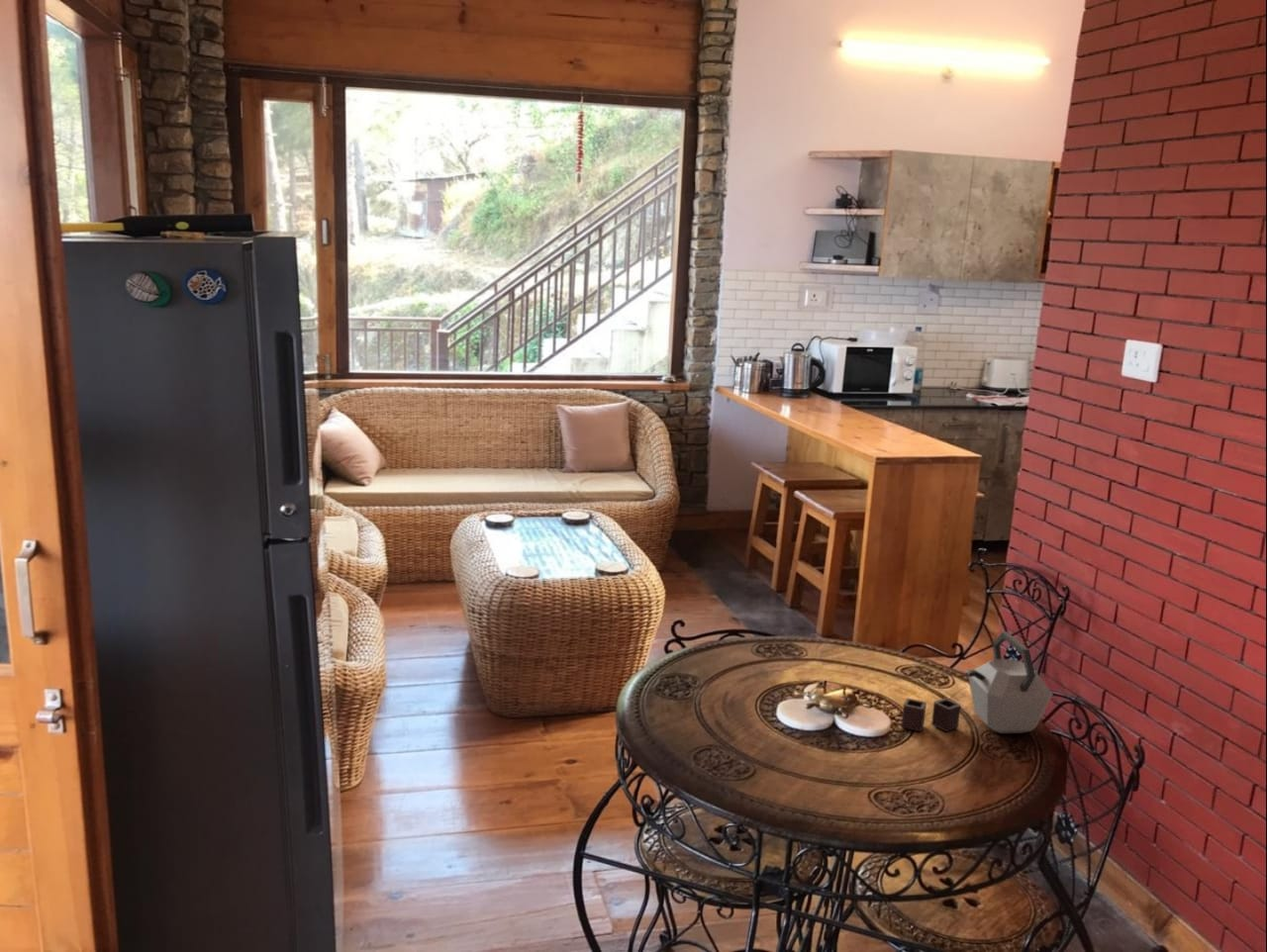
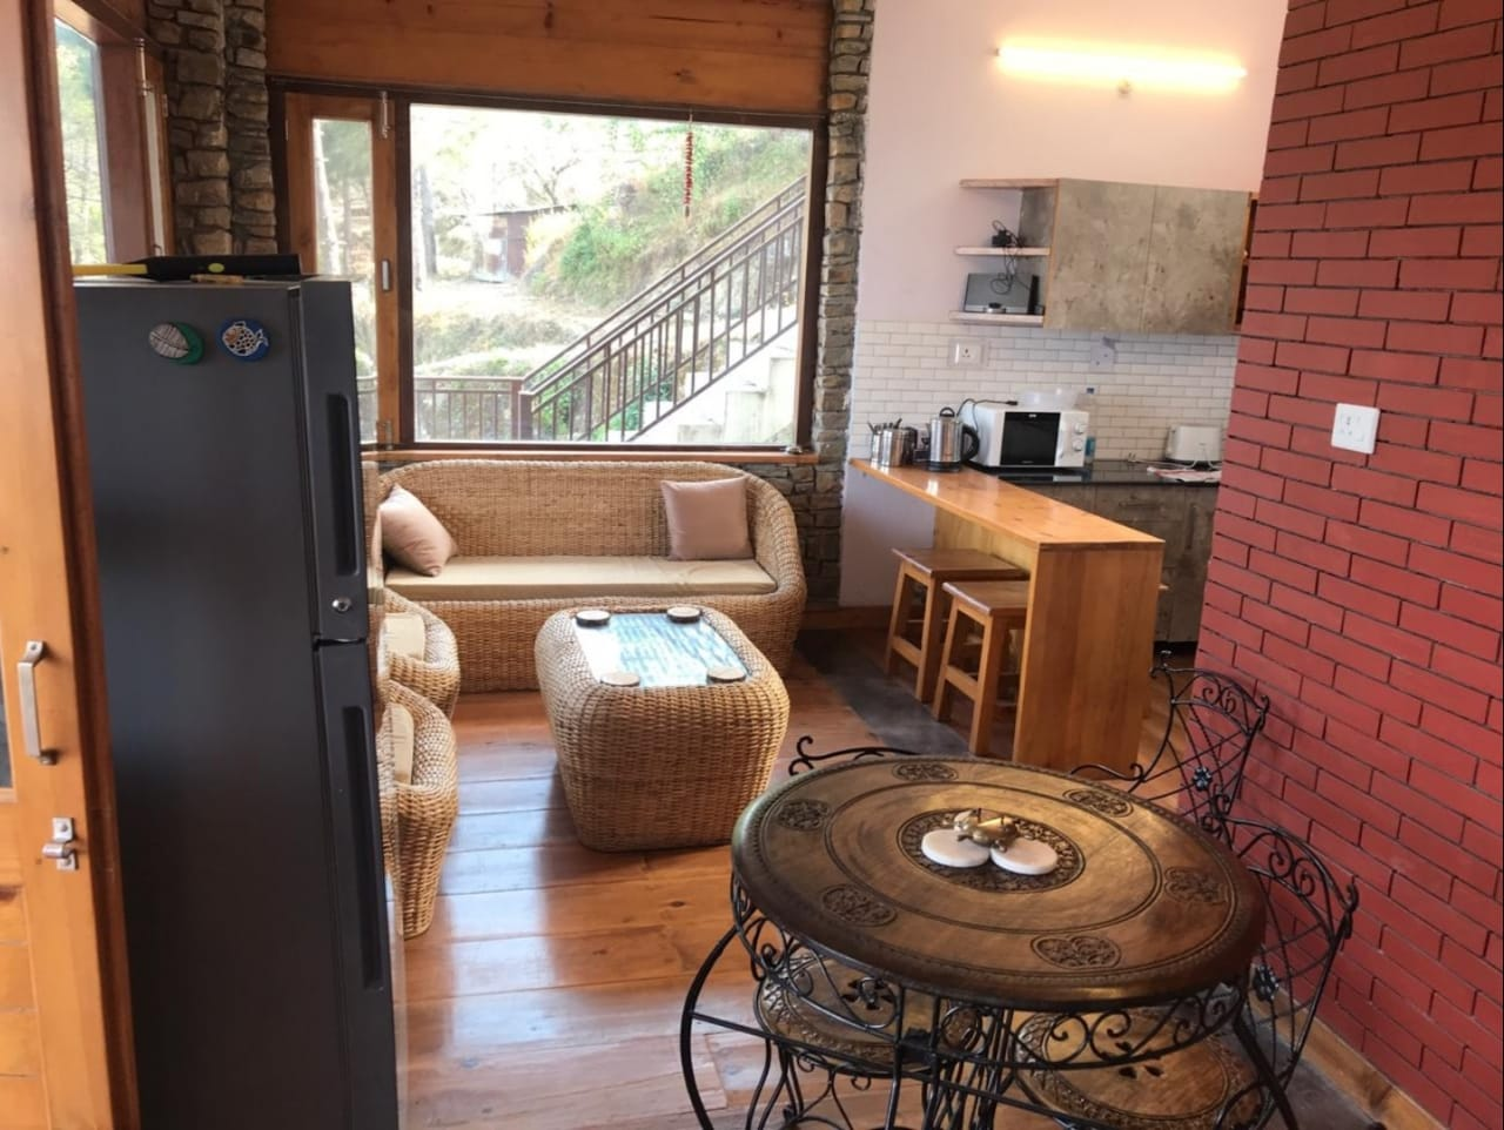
- kettle (973, 683)
